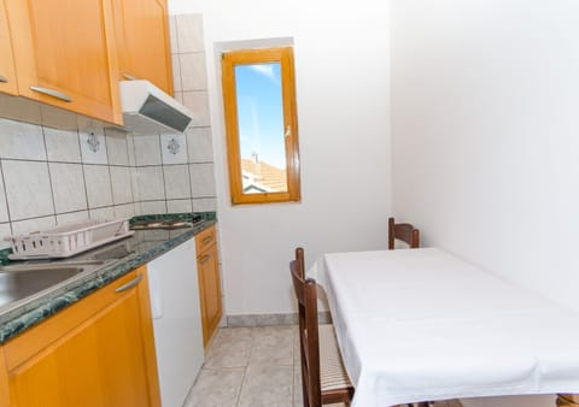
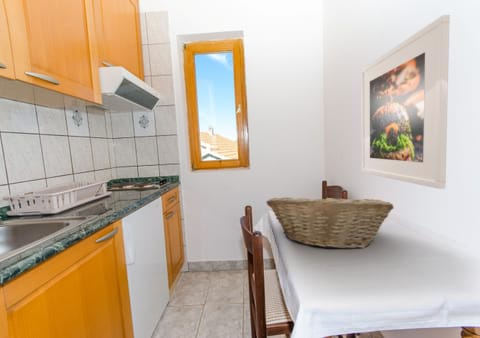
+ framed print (393, 115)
+ fruit basket (325, 214)
